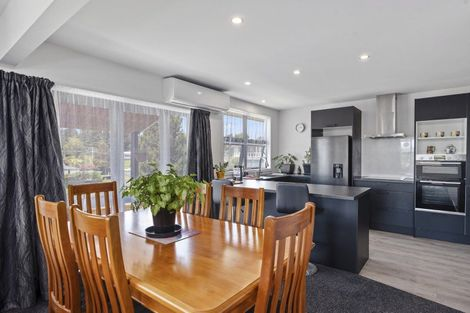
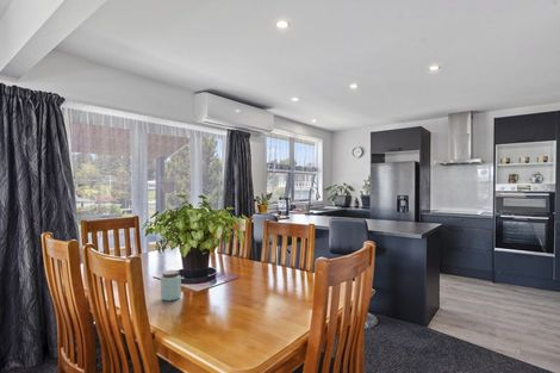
+ peanut butter (170, 285)
